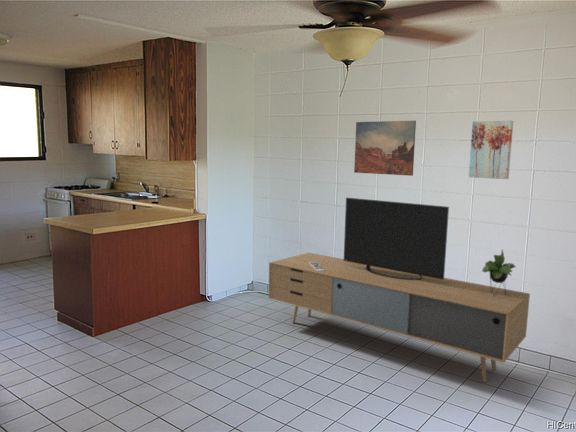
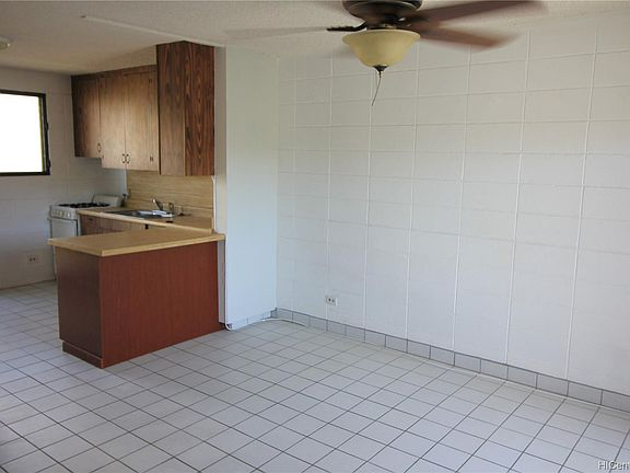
- wall art (383, 147)
- wall art (490, 149)
- media console (387, 274)
